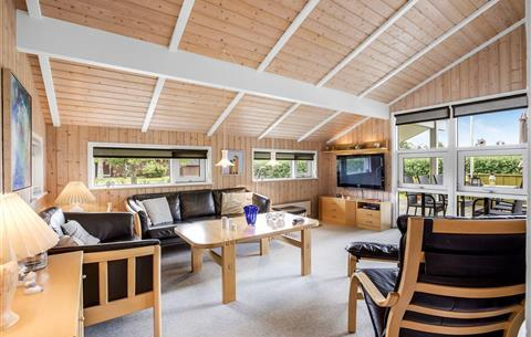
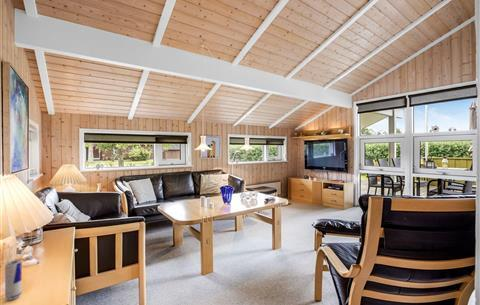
+ beverage can (13, 279)
